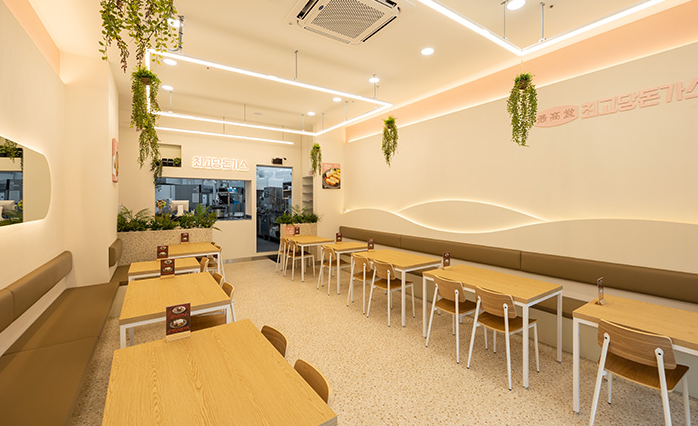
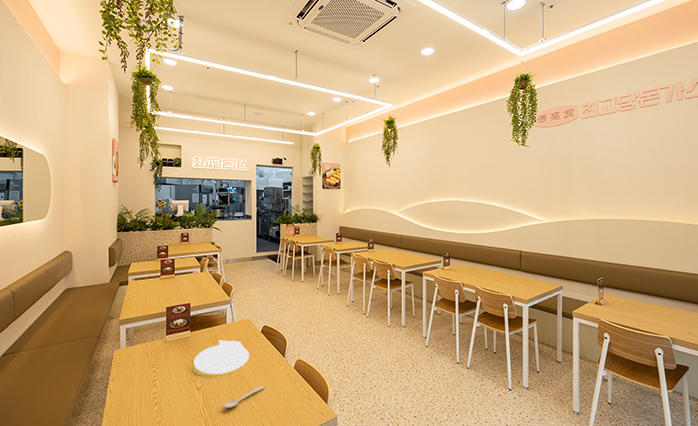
+ spoon (244, 395)
+ plate (222, 350)
